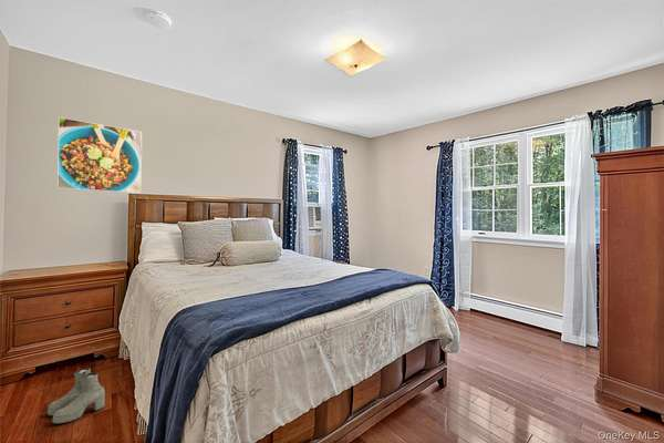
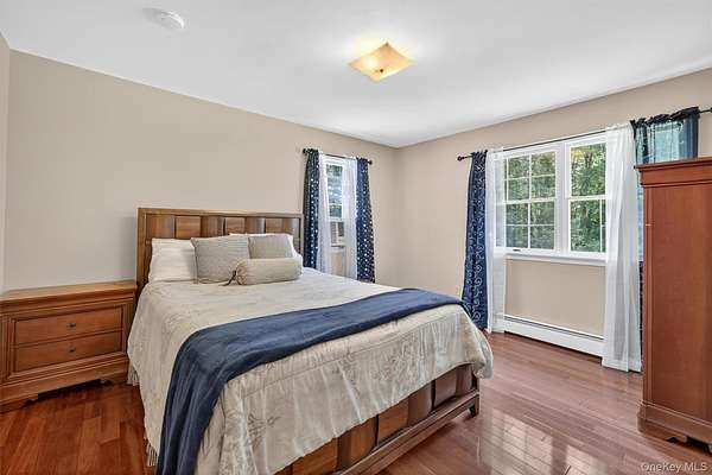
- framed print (102, 157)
- boots (76, 392)
